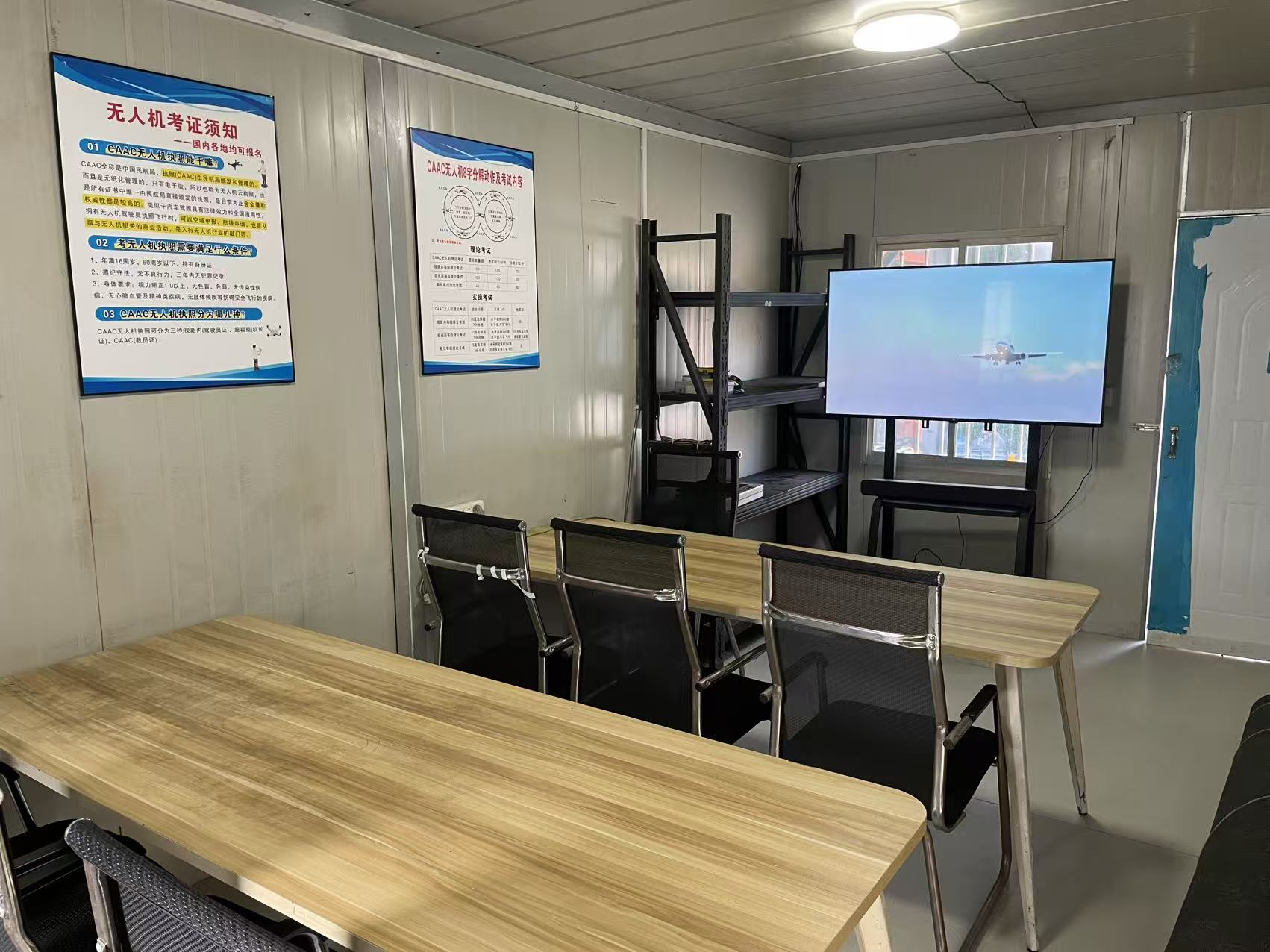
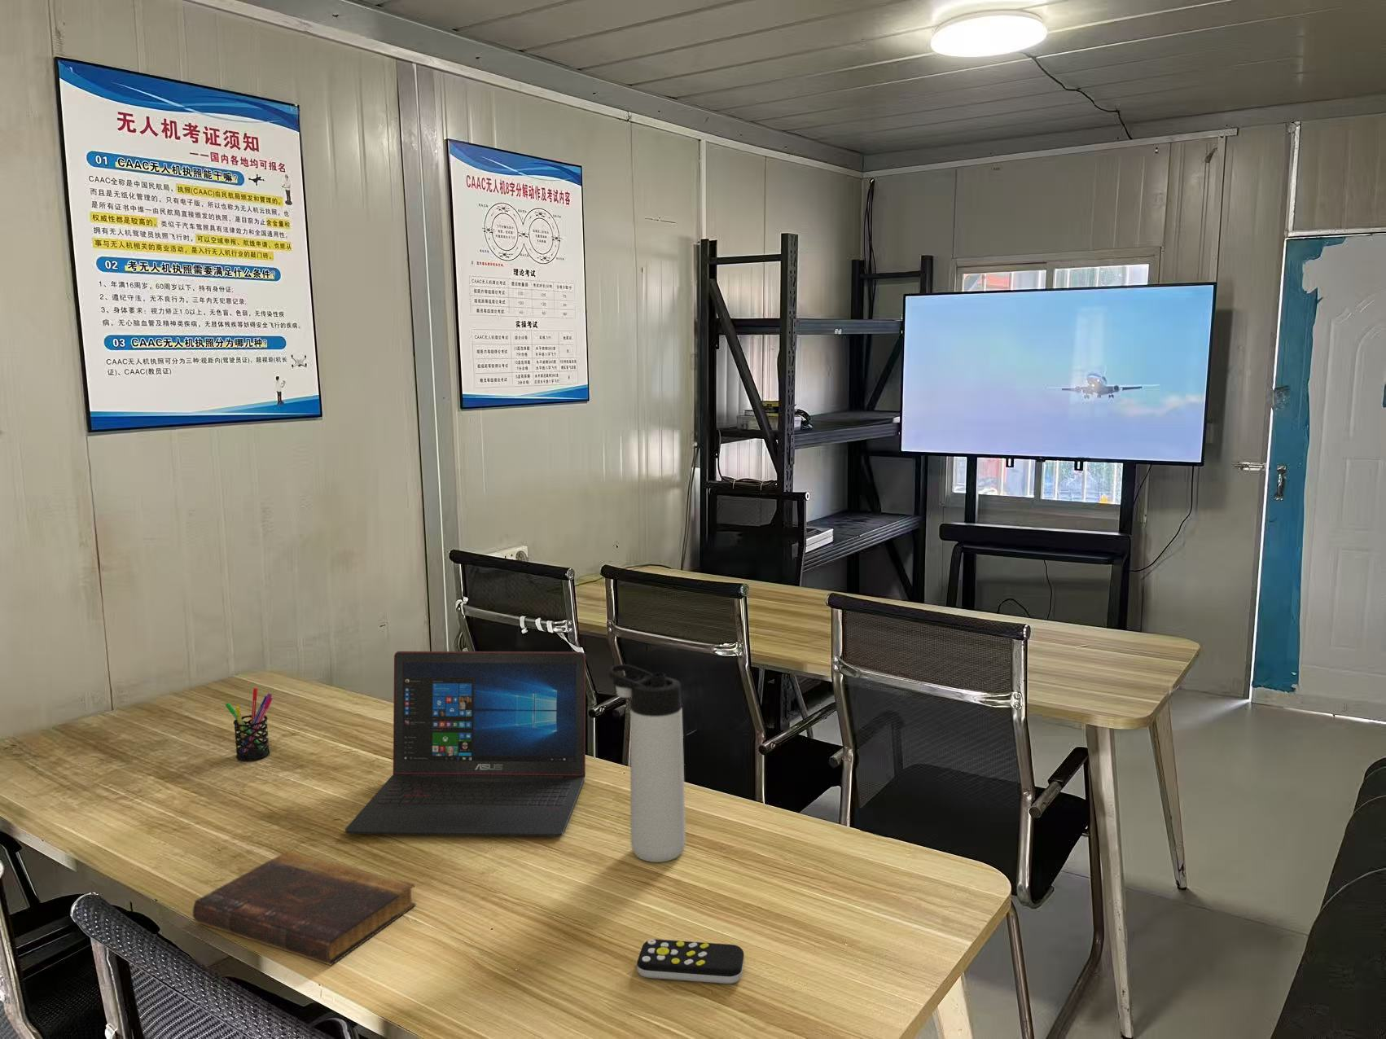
+ pen holder (248, 724)
+ remote control (691, 960)
+ laptop (473, 738)
+ thermos bottle (646, 761)
+ book (306, 904)
